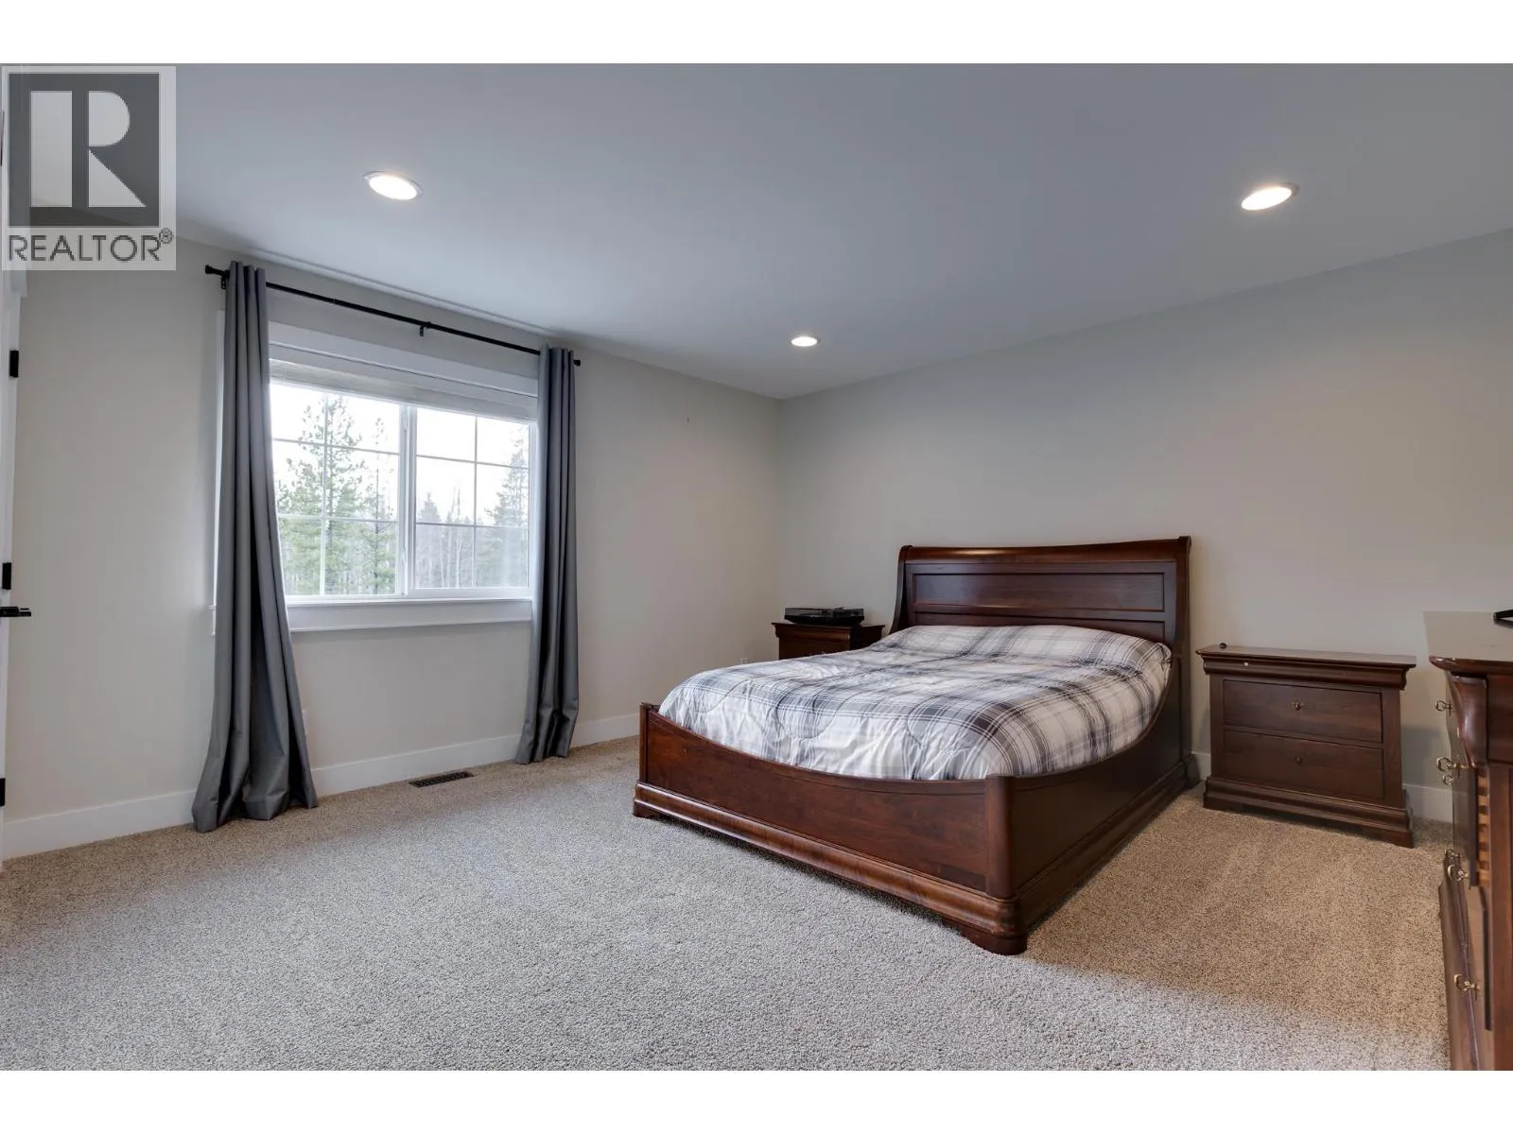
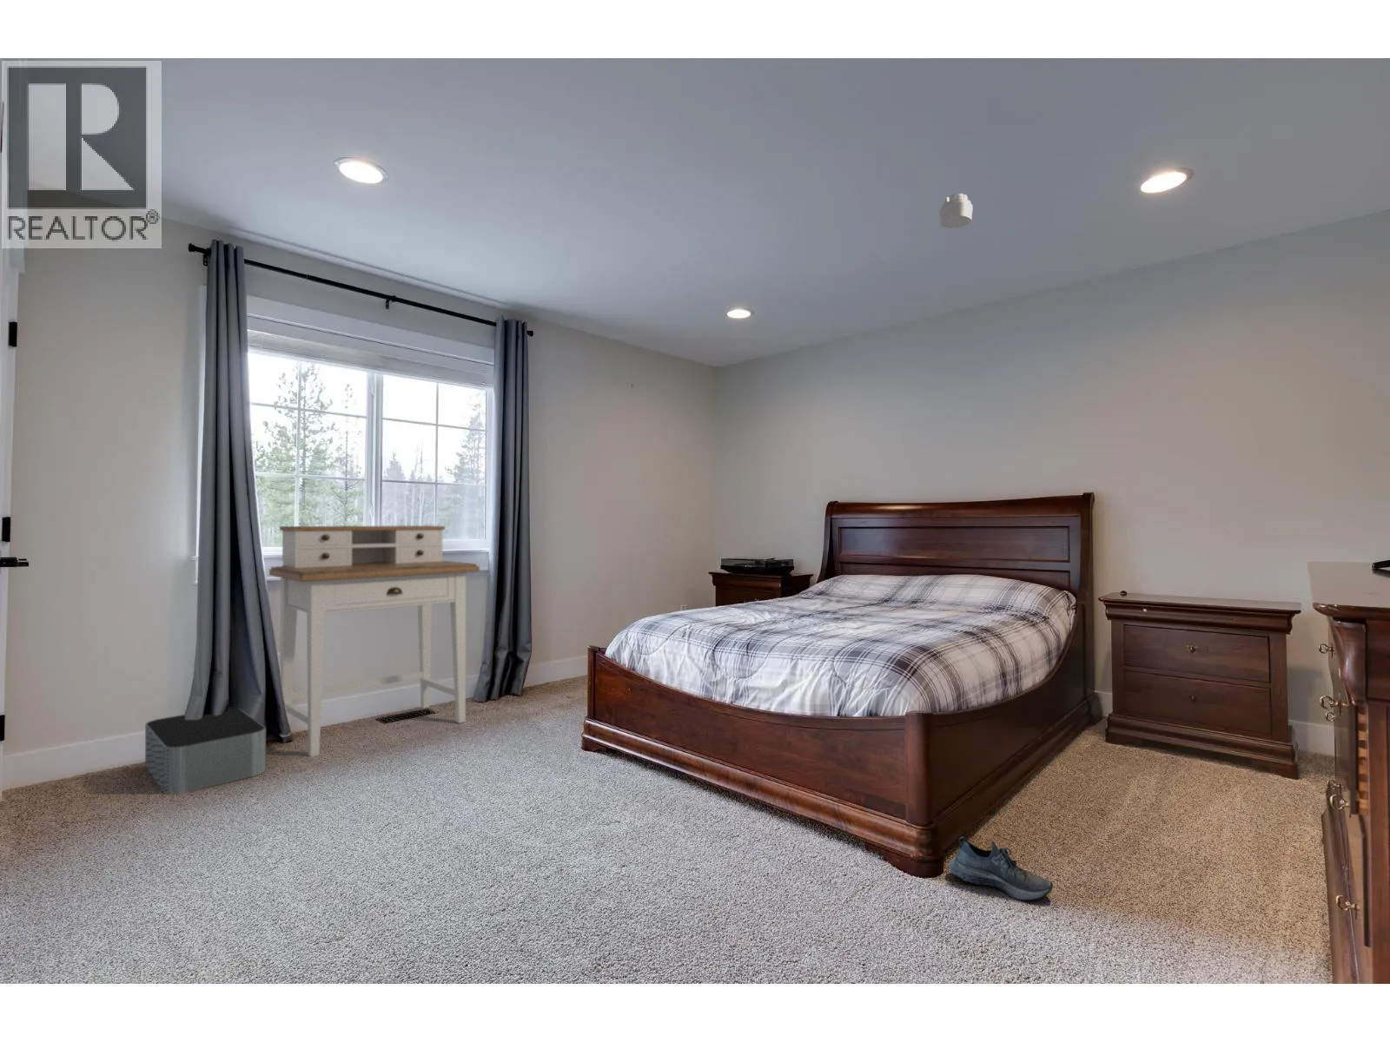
+ smoke detector (955, 210)
+ storage bin (205, 746)
+ shoe (999, 864)
+ desk (375, 609)
